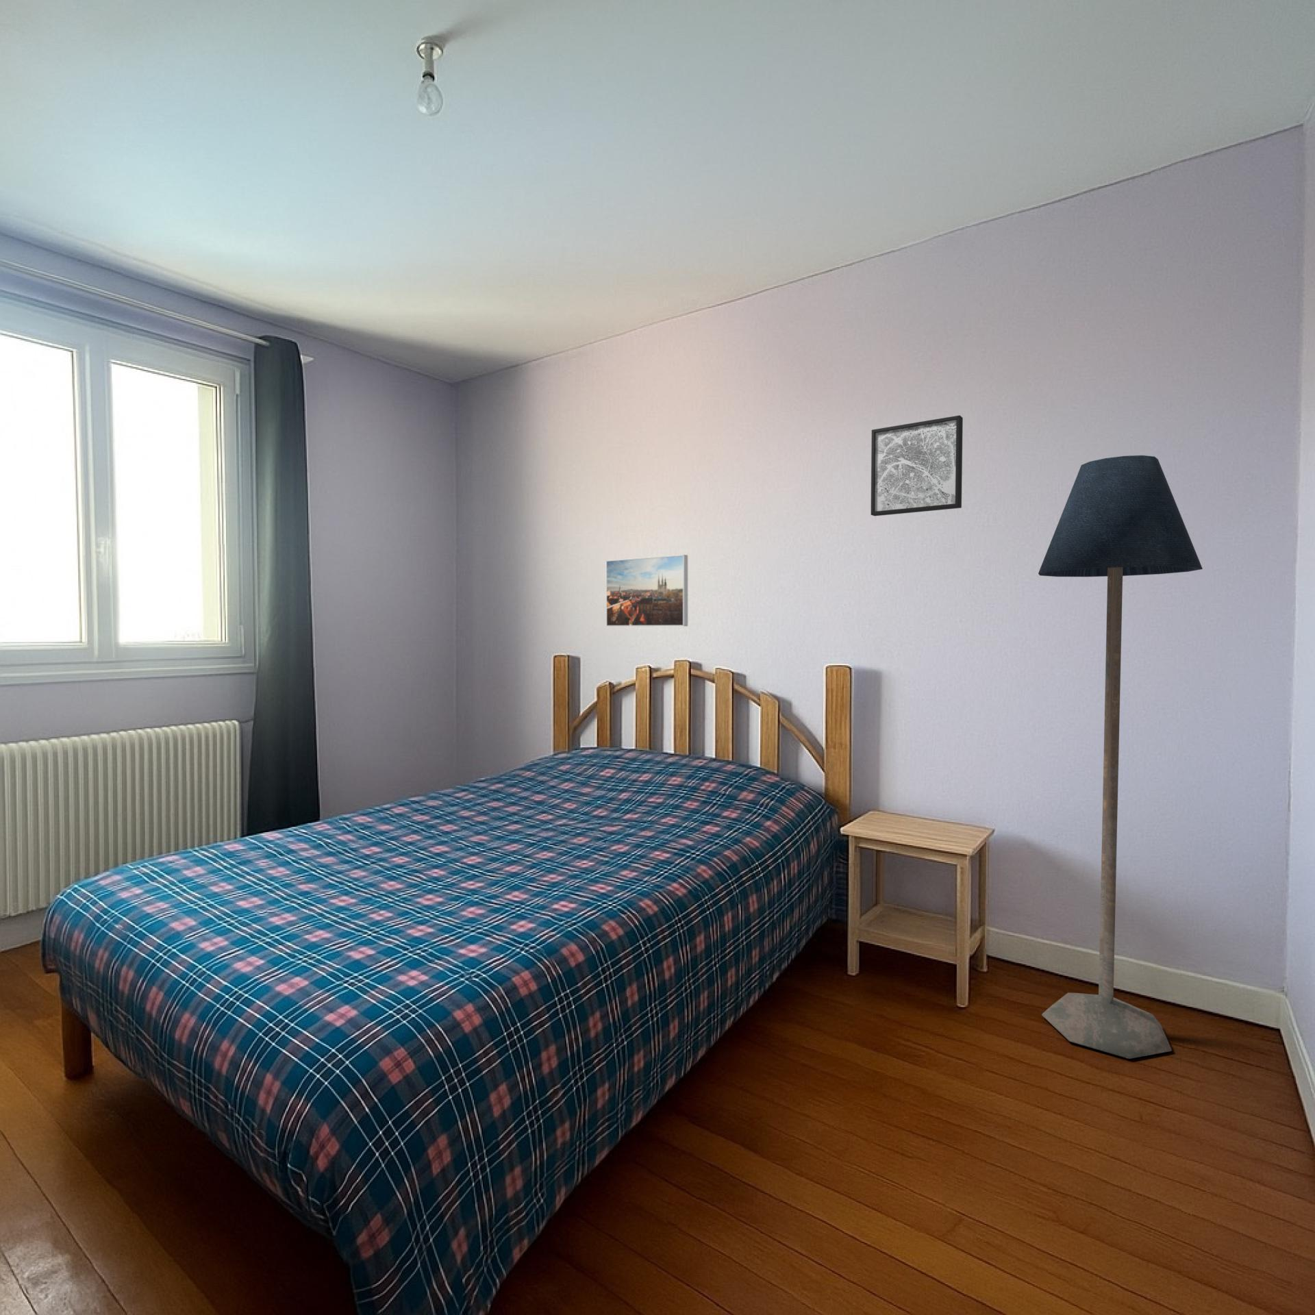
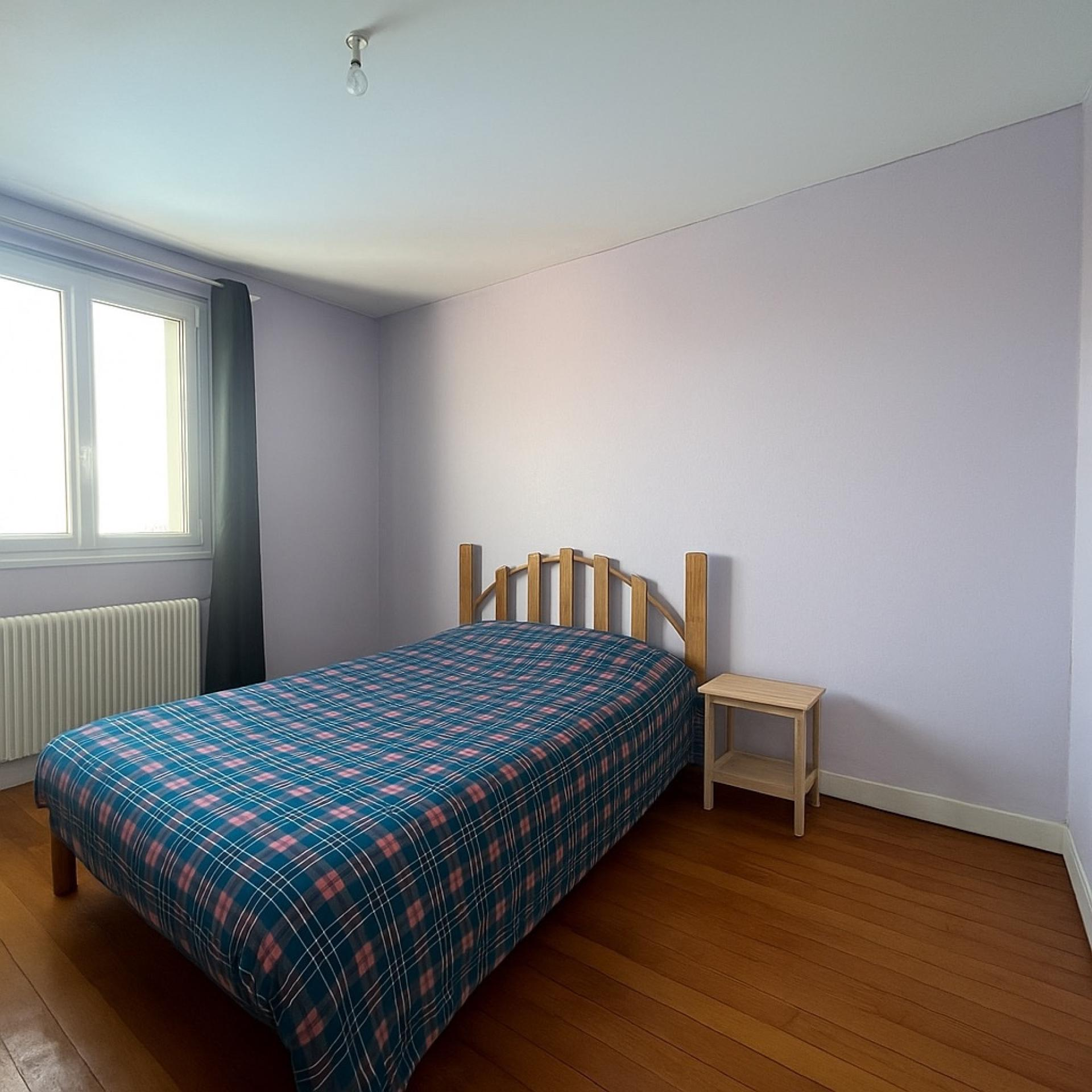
- wall art (915, 467)
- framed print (645, 591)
- floor lamp (1111, 748)
